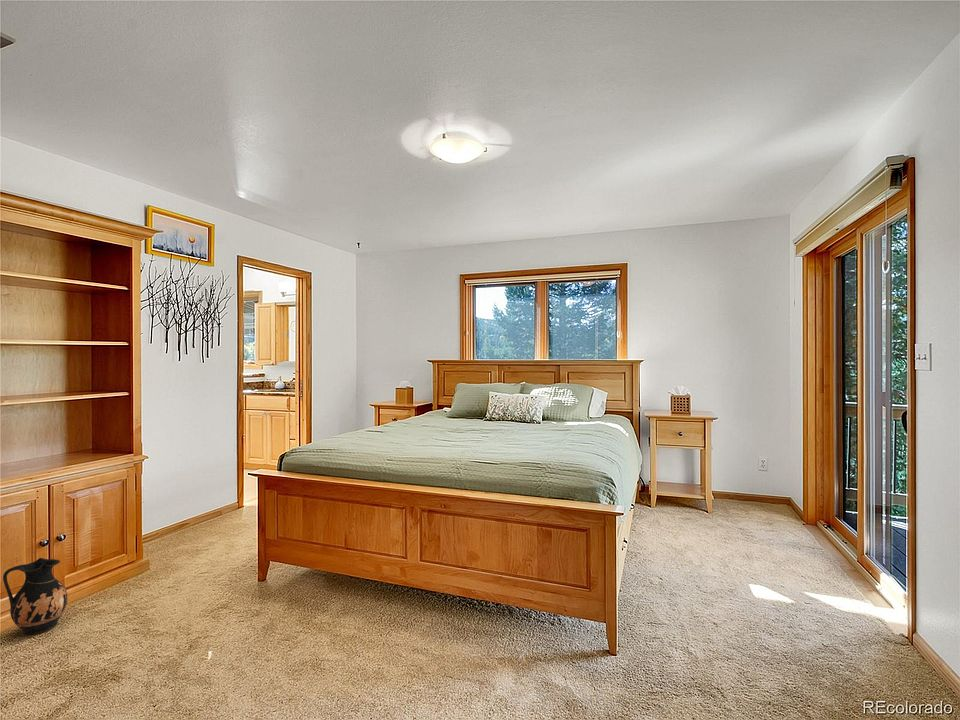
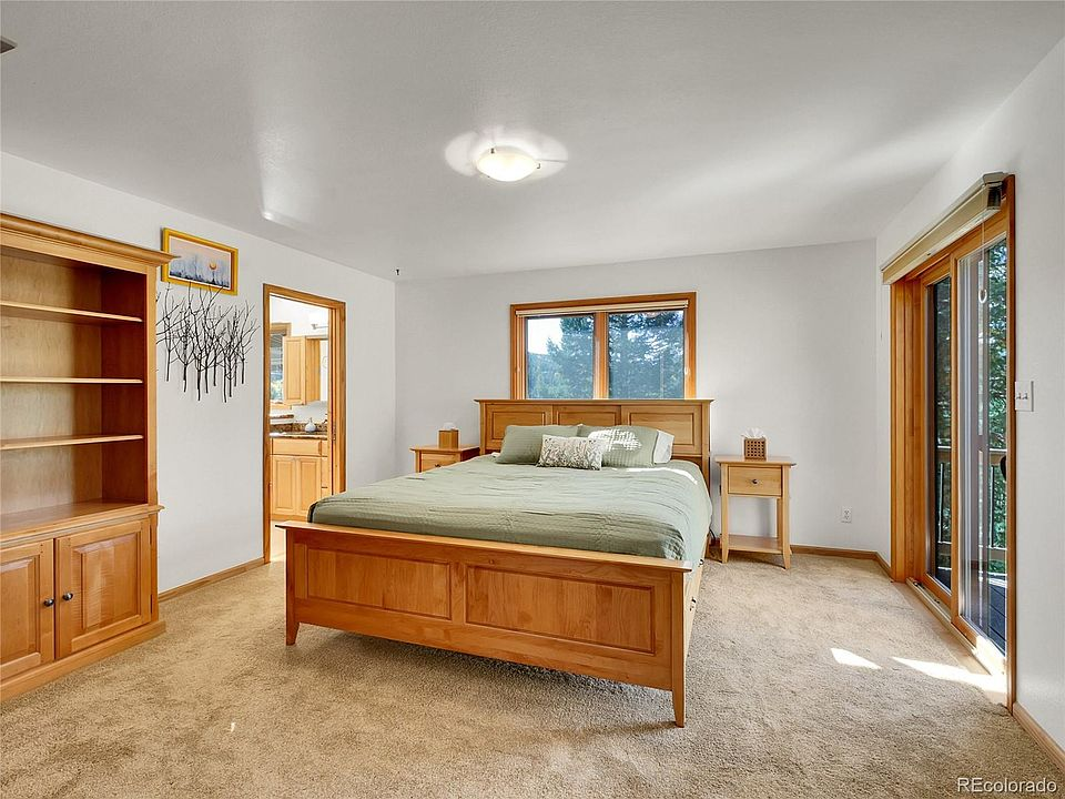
- ceramic jug (38, 595)
